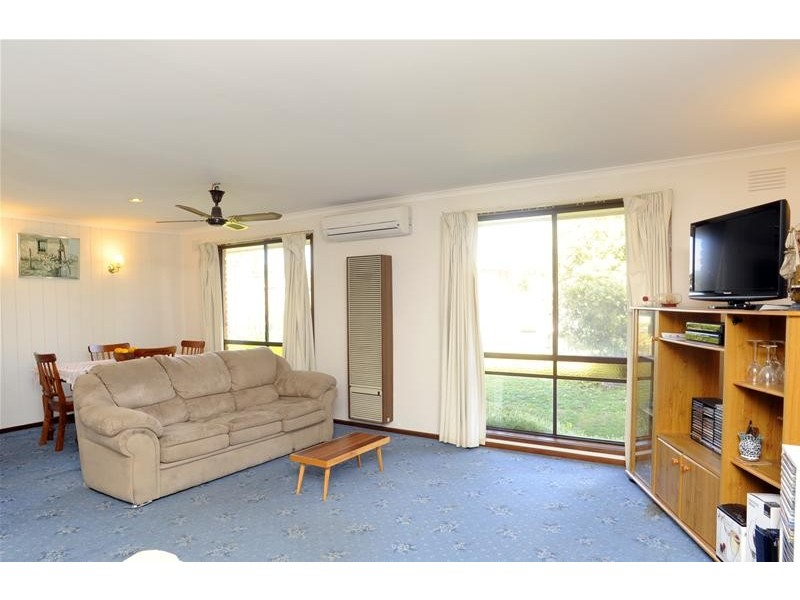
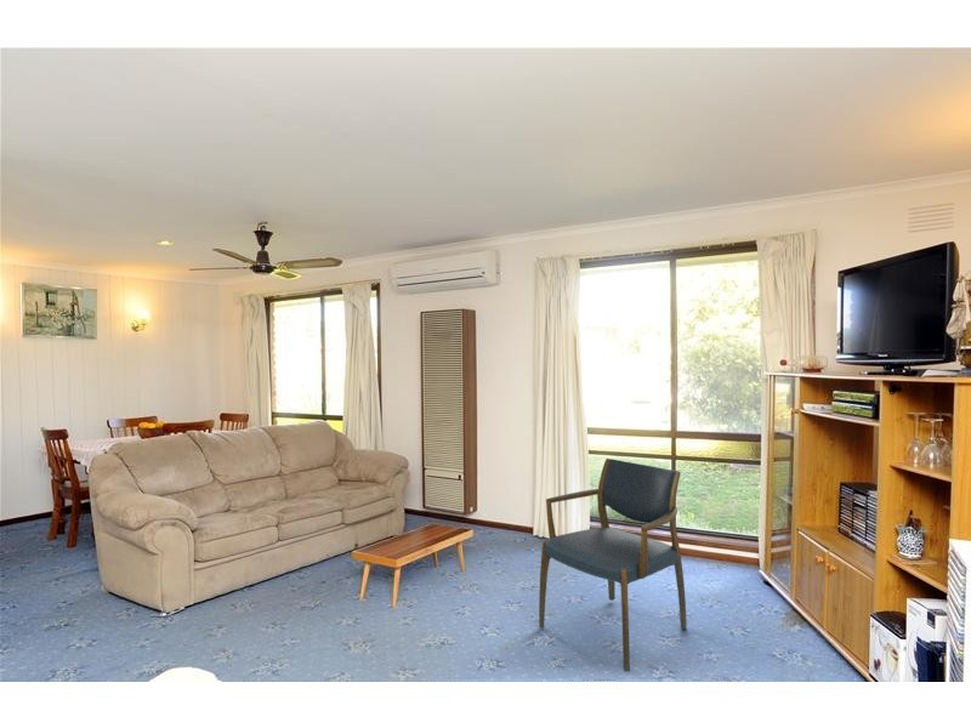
+ armchair (613, 551)
